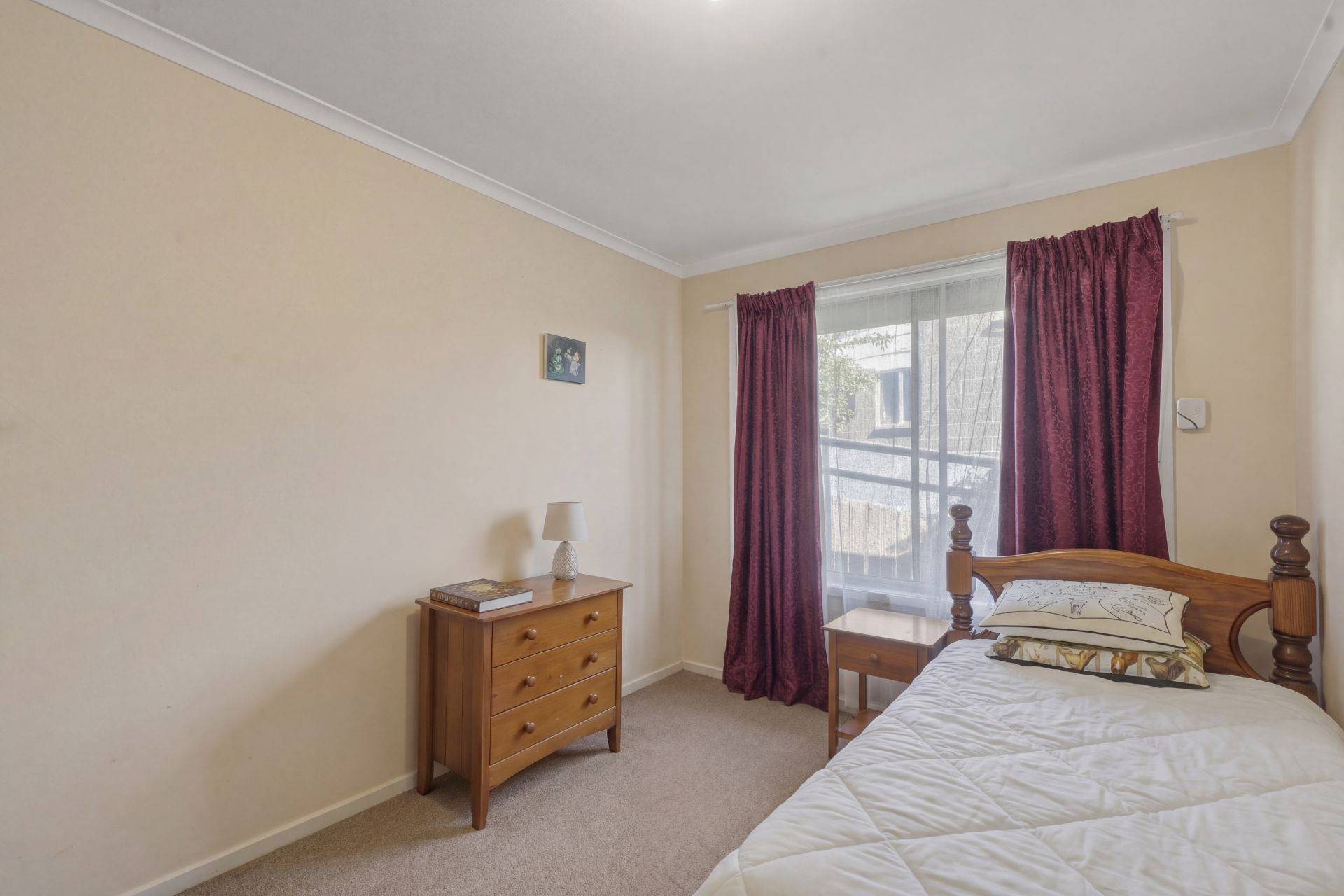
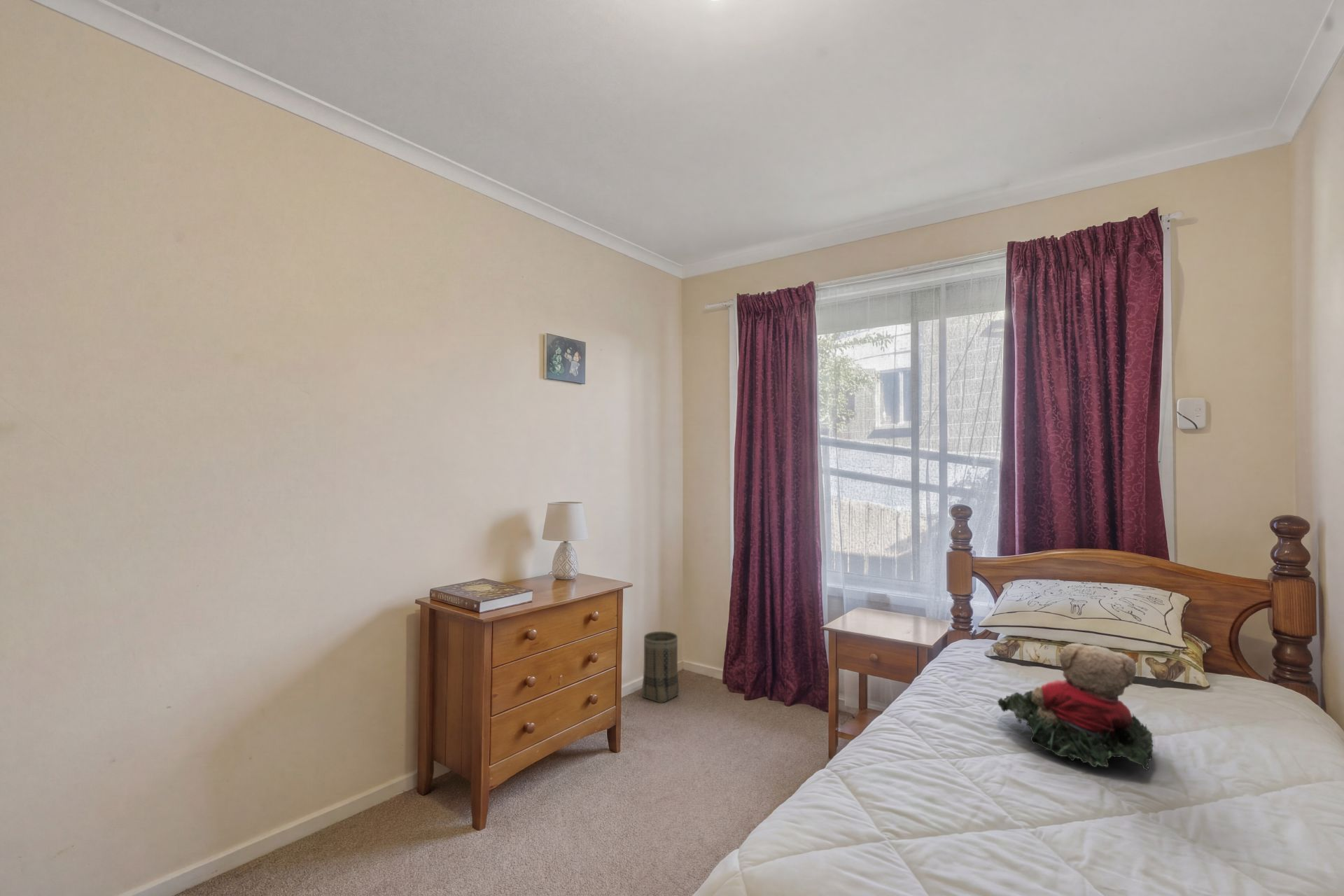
+ basket (660, 666)
+ teddy bear (1071, 690)
